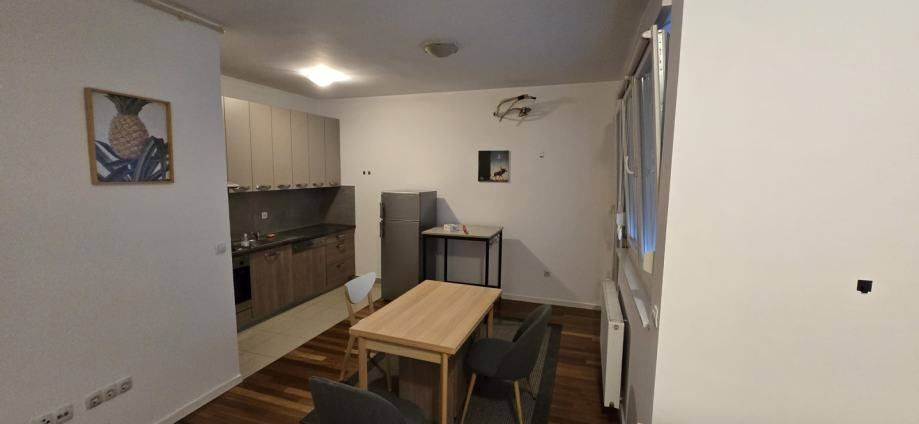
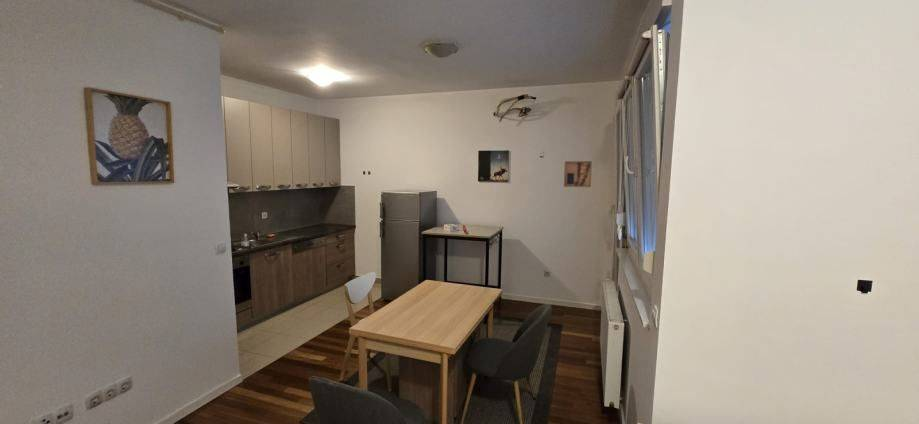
+ wall art (577, 174)
